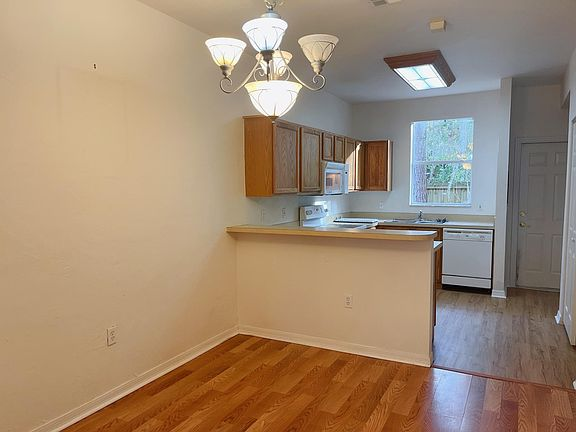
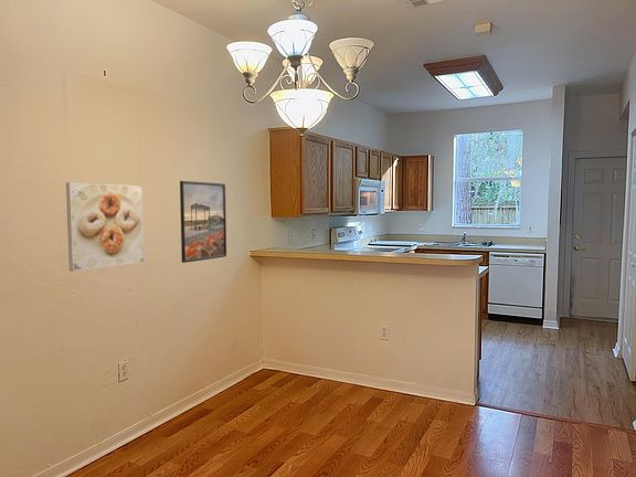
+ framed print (107, 225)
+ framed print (204, 221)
